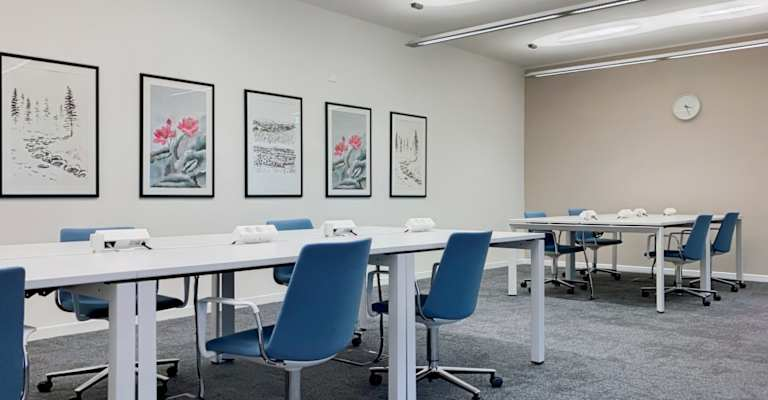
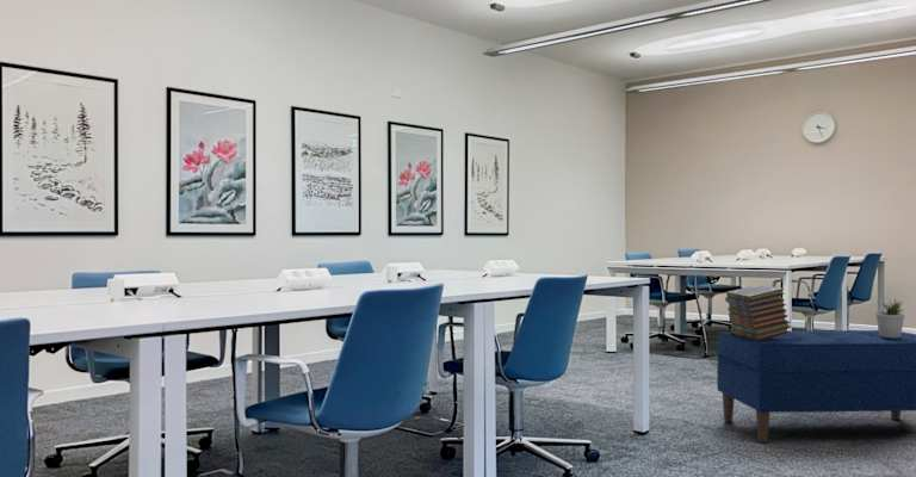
+ potted plant (890, 316)
+ bench (833, 383)
+ book stack (762, 315)
